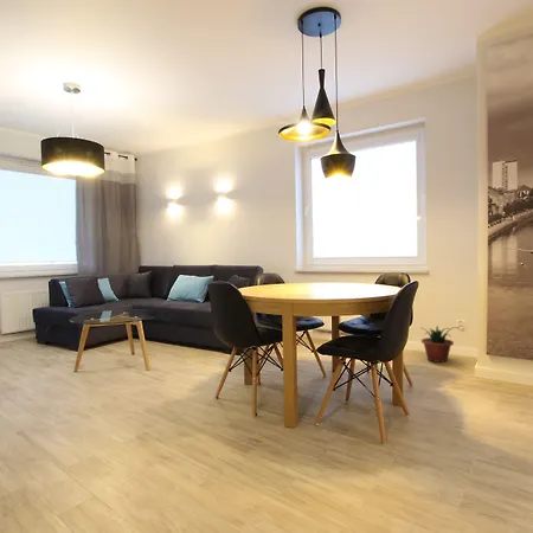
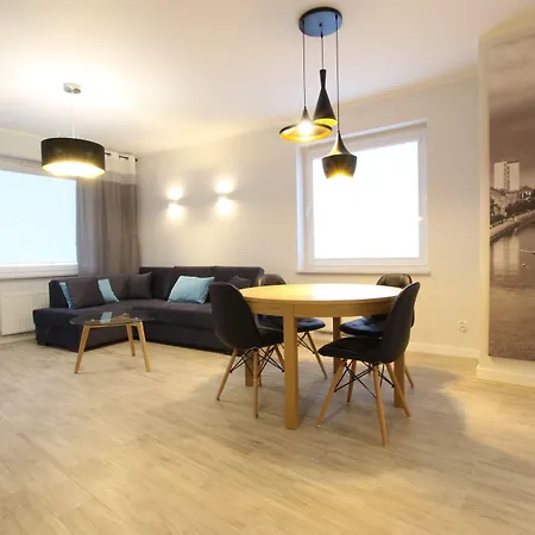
- potted plant (439, 343)
